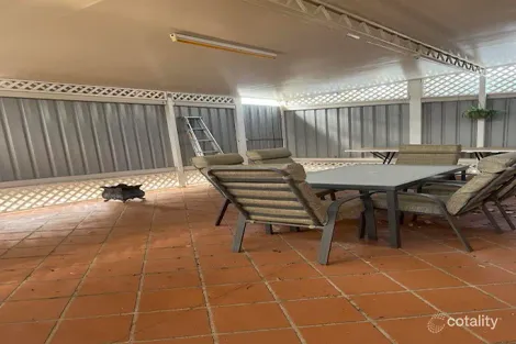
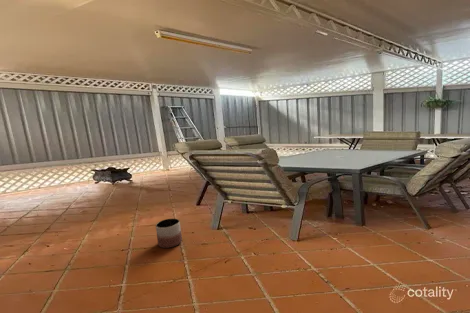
+ planter (169, 233)
